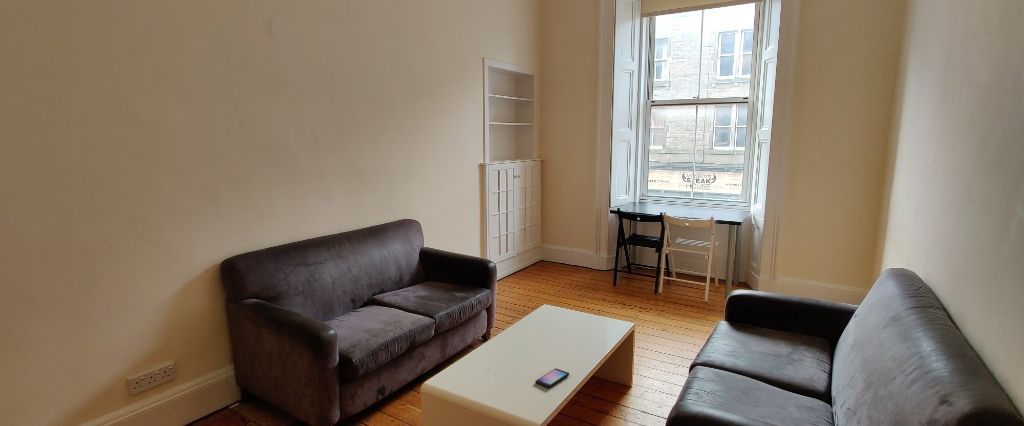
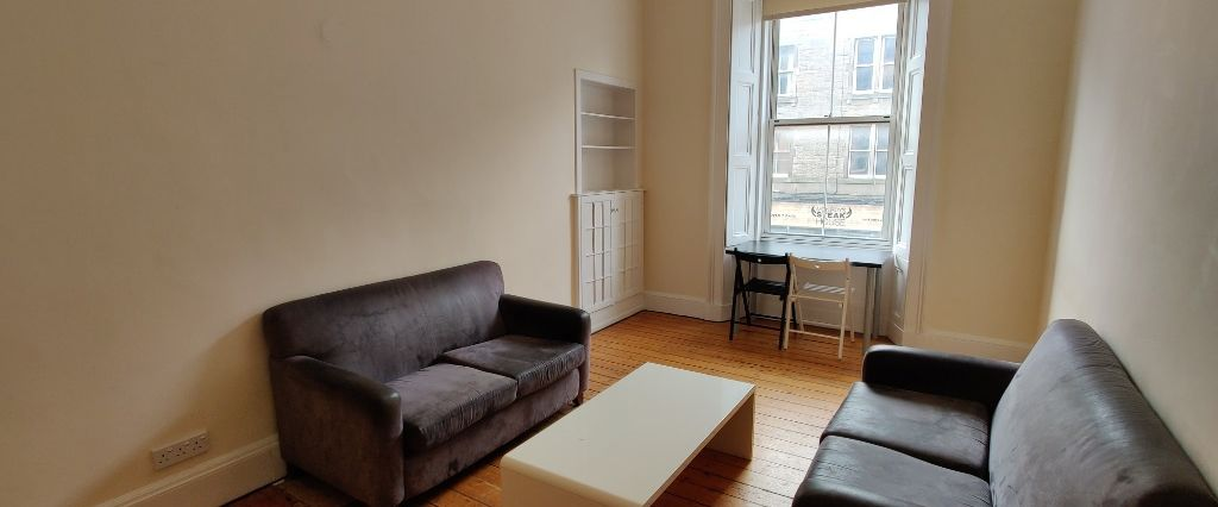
- smartphone (552, 377)
